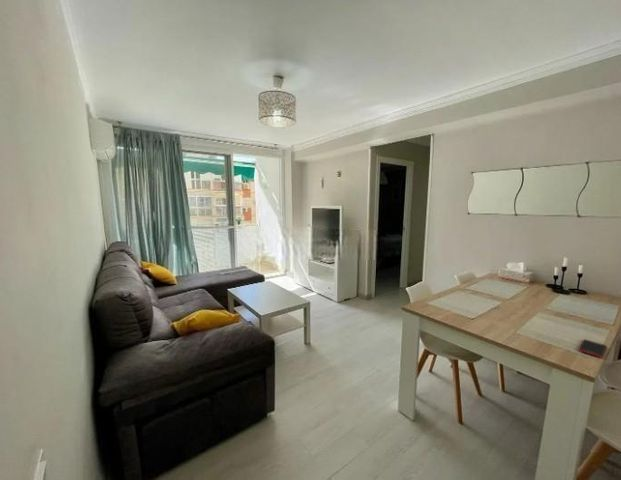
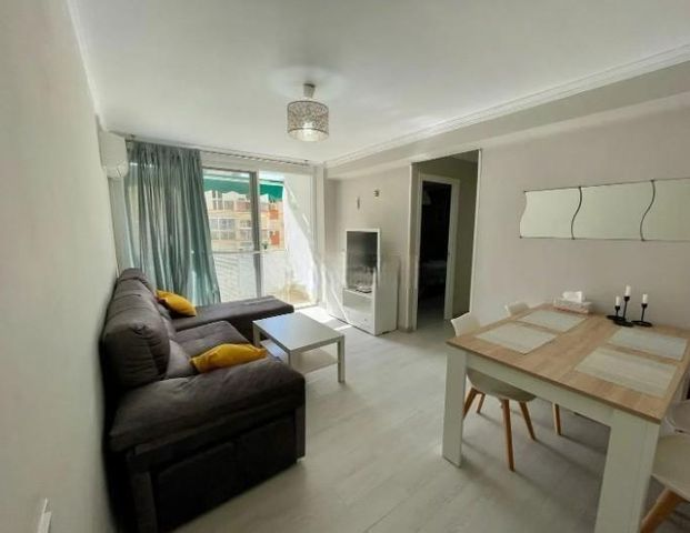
- cell phone (592, 348)
